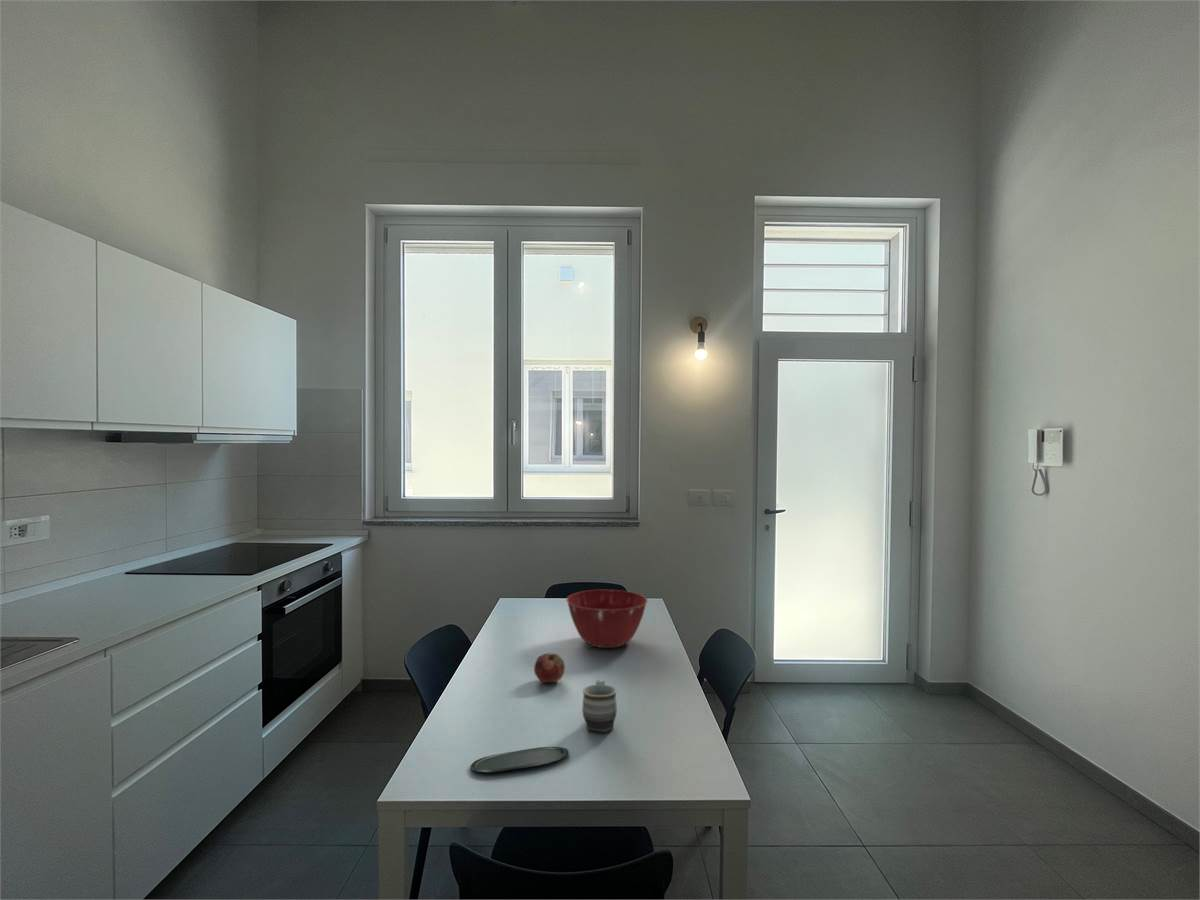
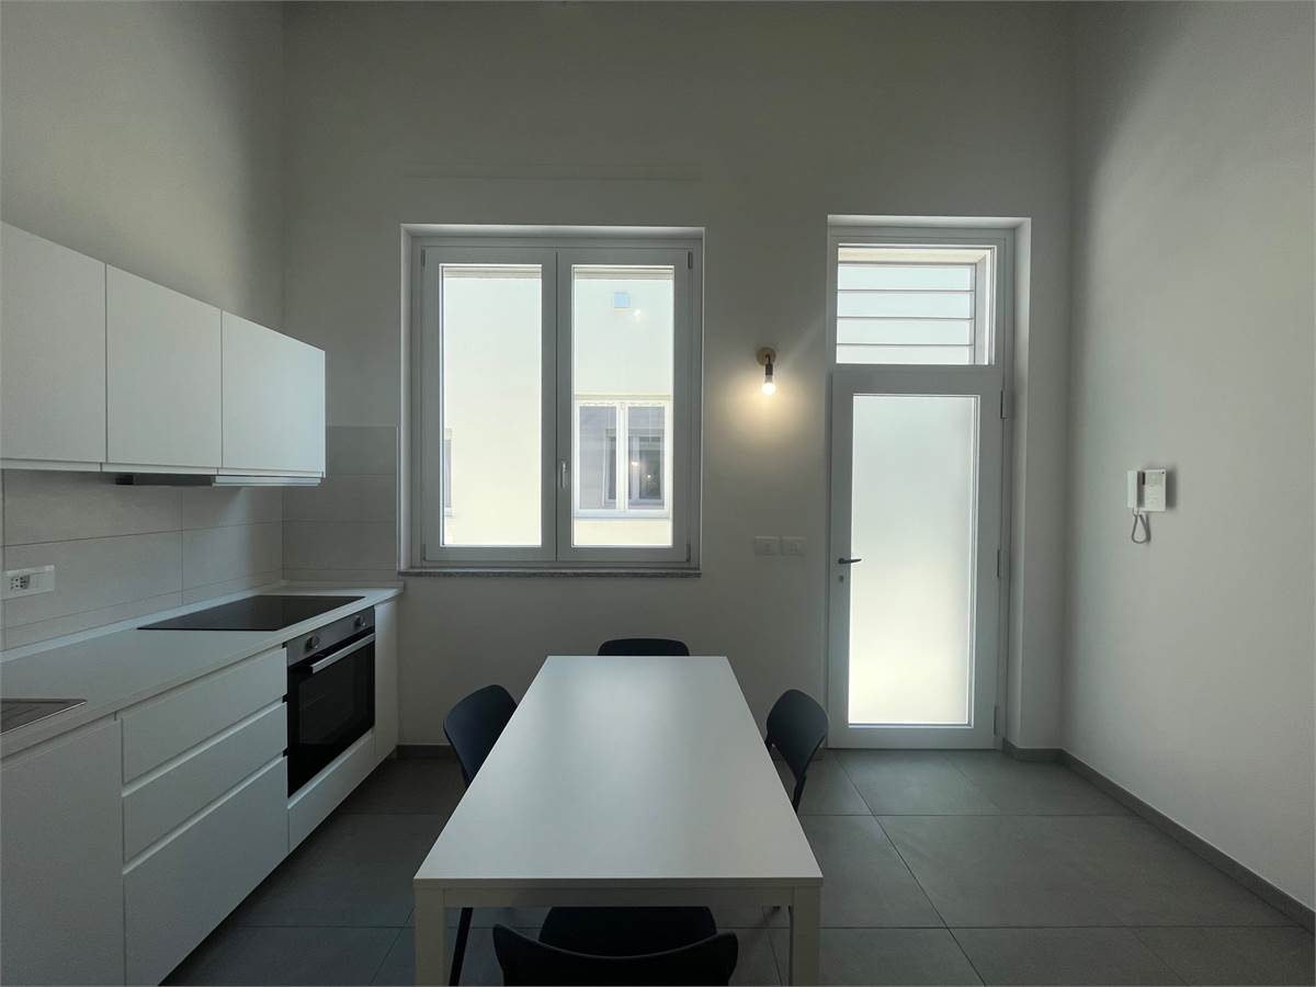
- fruit (549, 667)
- mug (598, 704)
- mixing bowl (606, 620)
- oval tray (520, 758)
